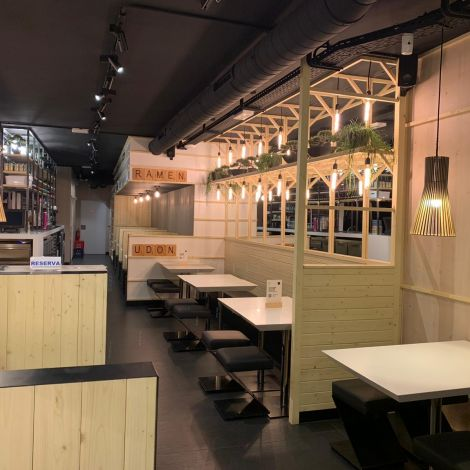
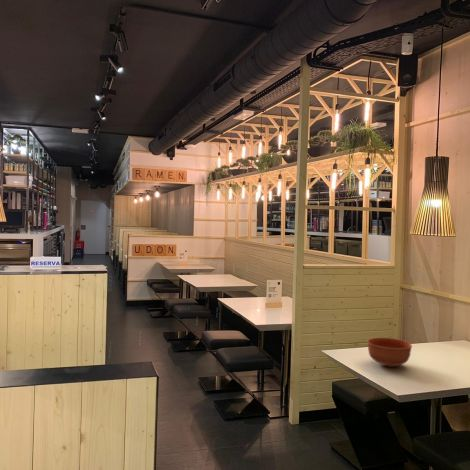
+ bowl (388, 353)
